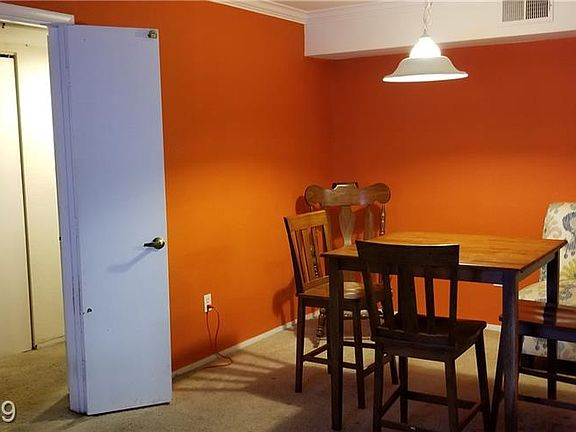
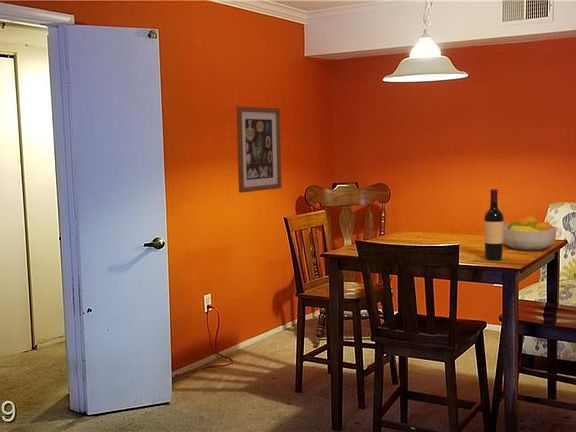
+ fruit bowl (527, 232)
+ wall art (260, 149)
+ wine bottle (493, 224)
